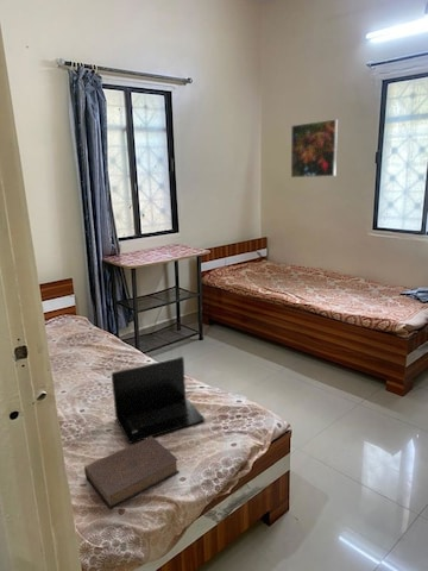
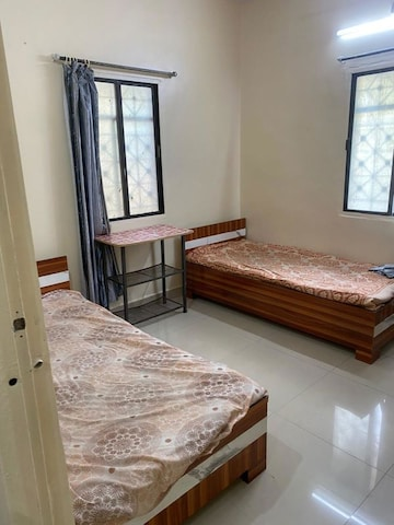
- laptop (158, 396)
- book (132, 469)
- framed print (313, 150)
